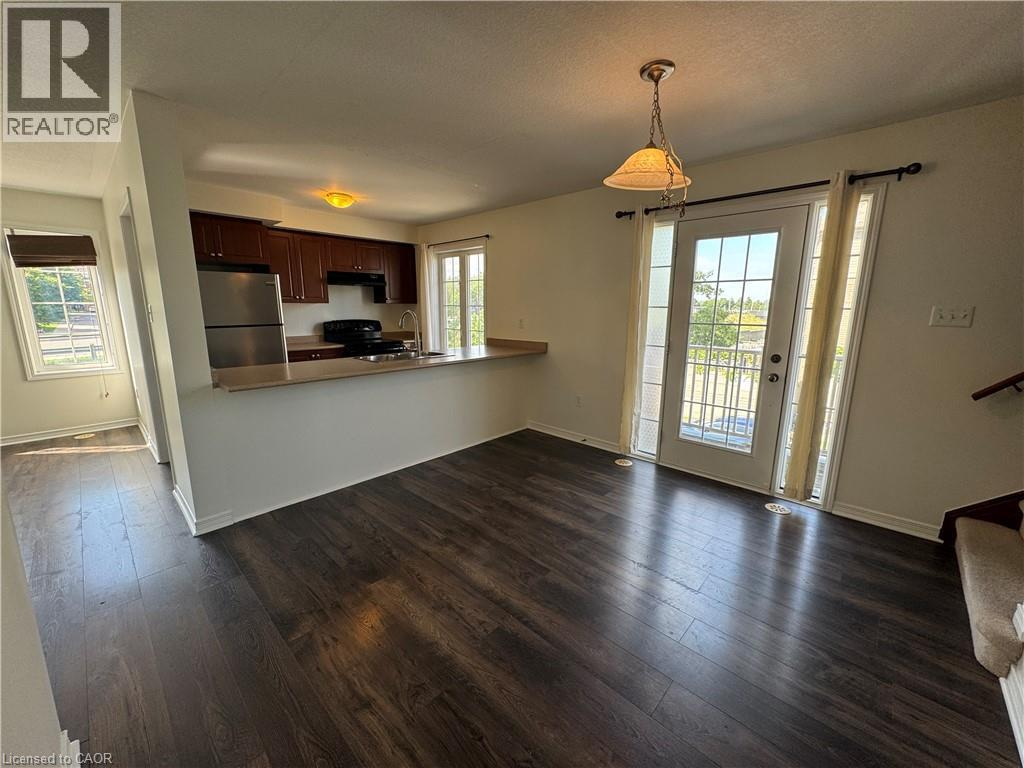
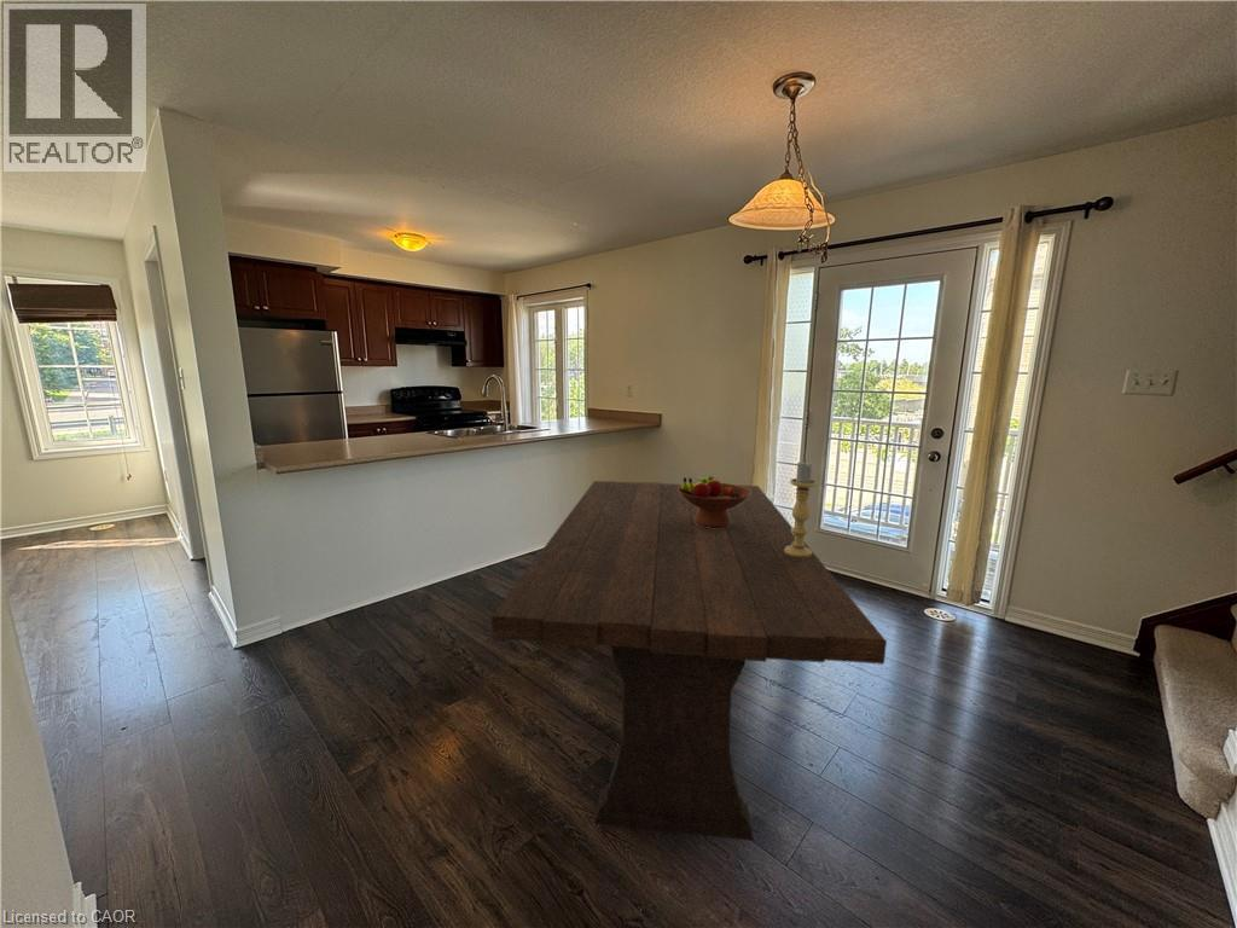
+ dining table (674, 602)
+ candle holder (801, 506)
+ fruit bowl (713, 499)
